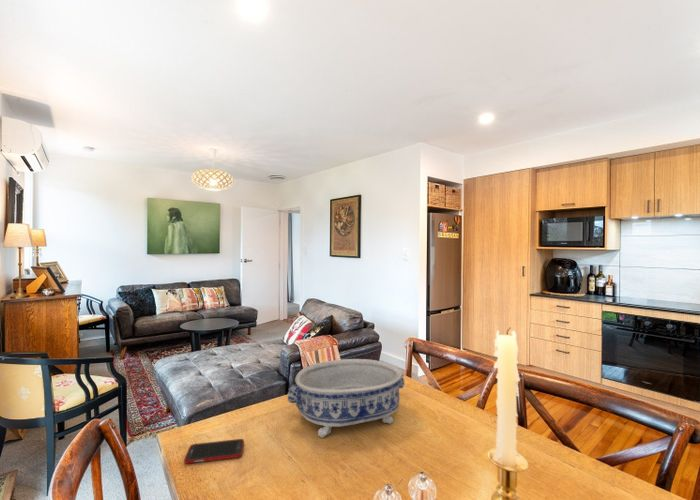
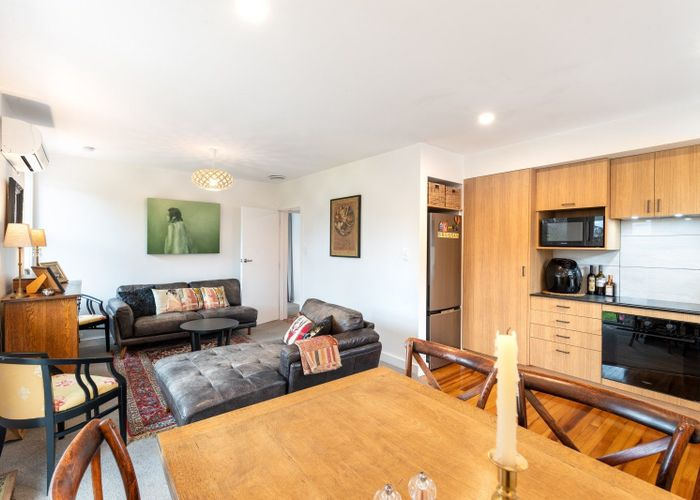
- decorative bowl (349, 393)
- cell phone (215, 450)
